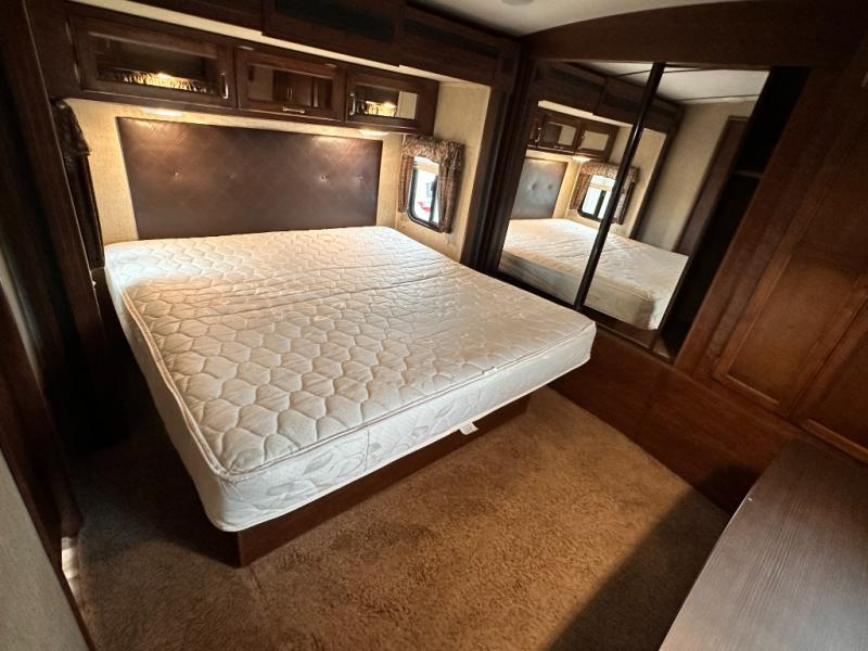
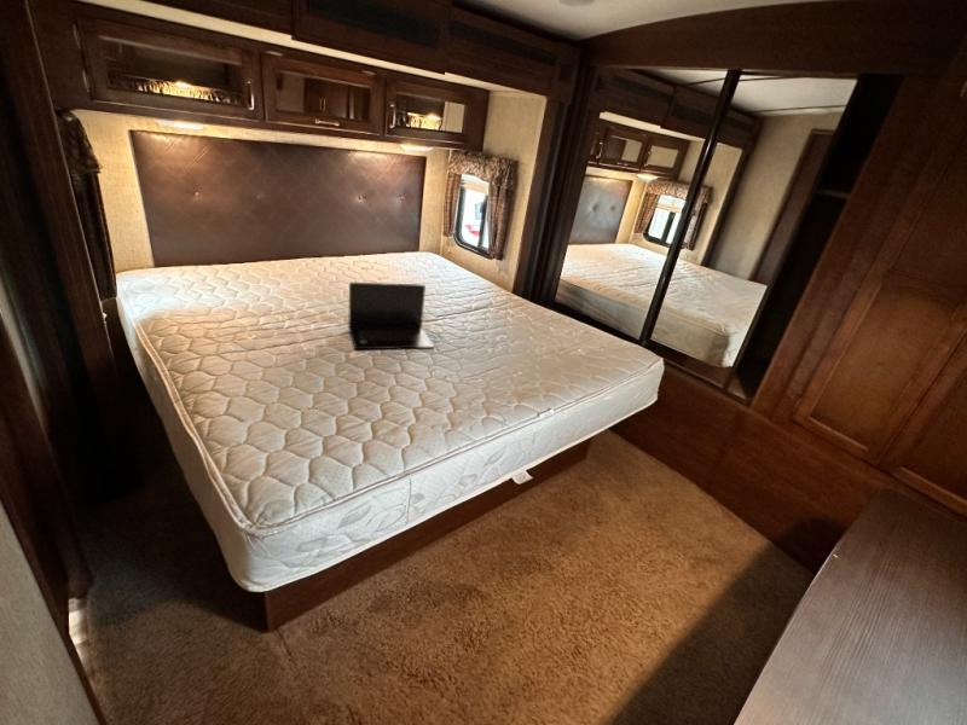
+ laptop (392, 315)
